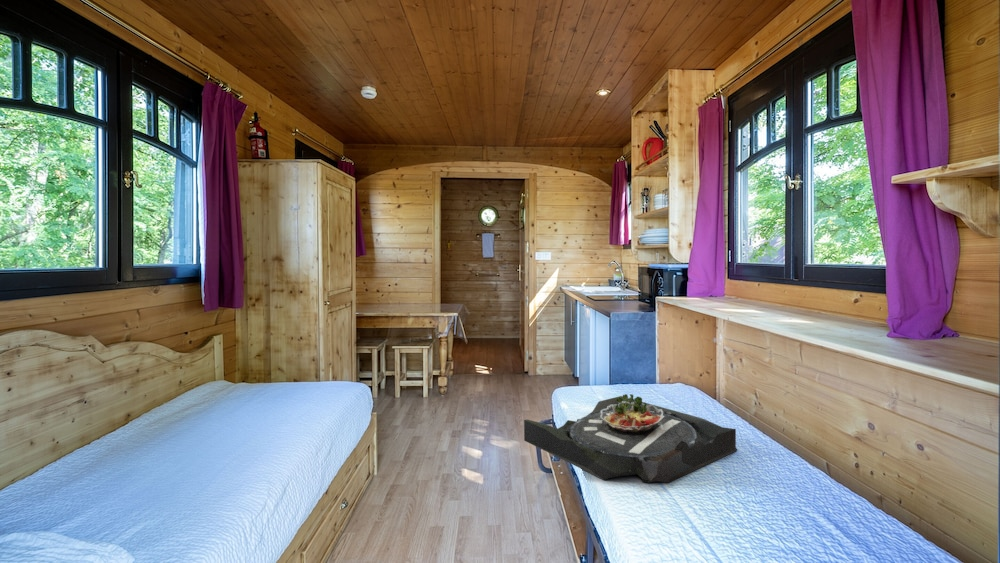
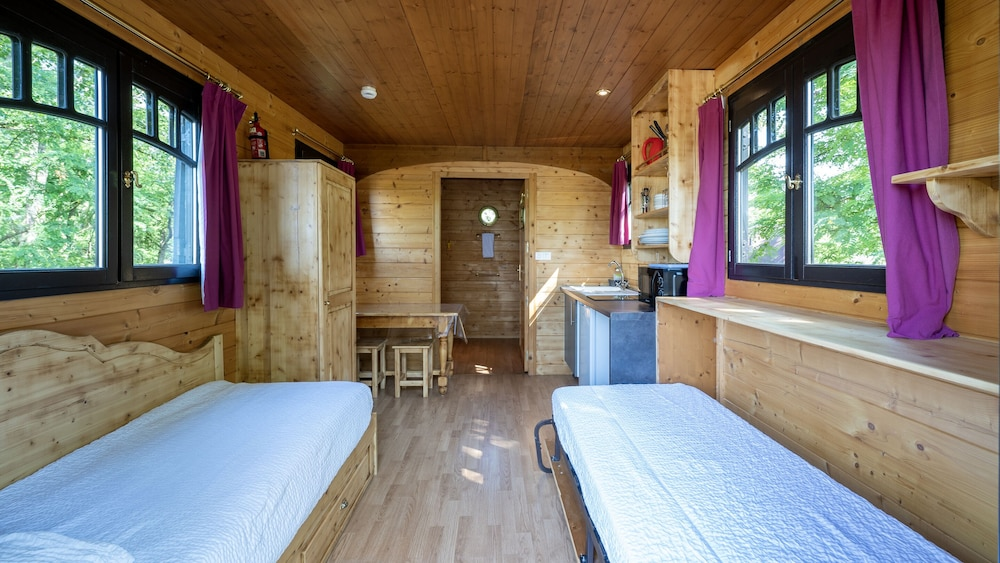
- serving tray (627, 420)
